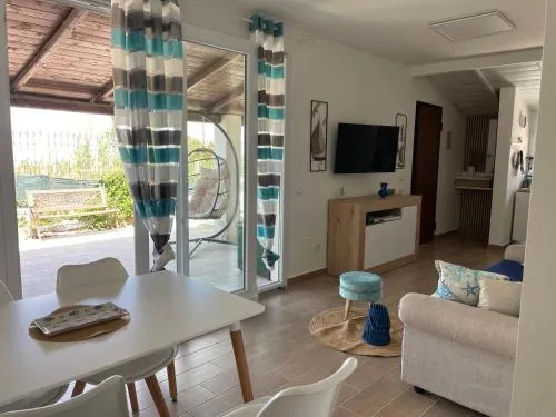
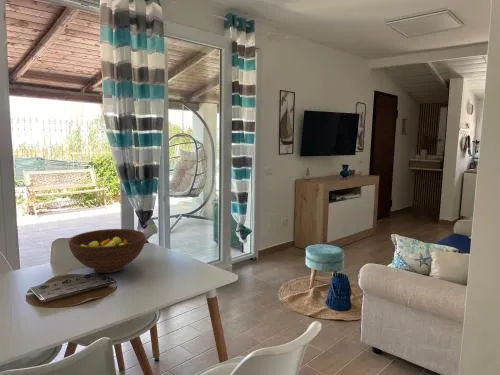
+ fruit bowl (108, 253)
